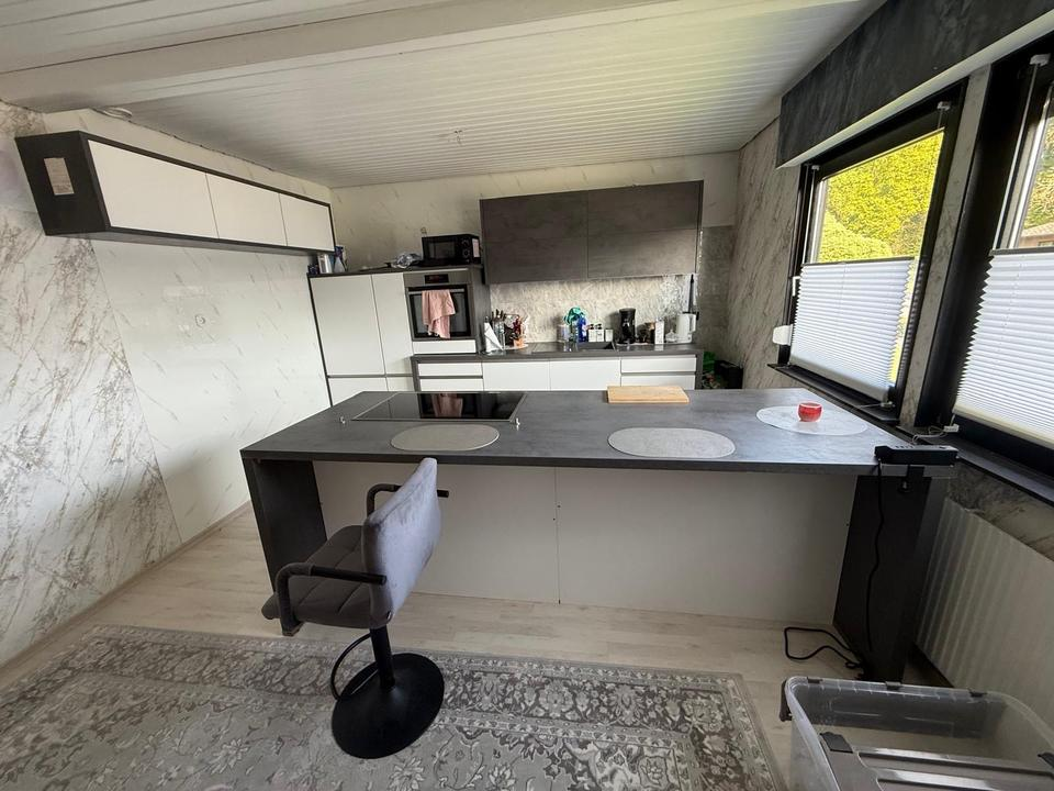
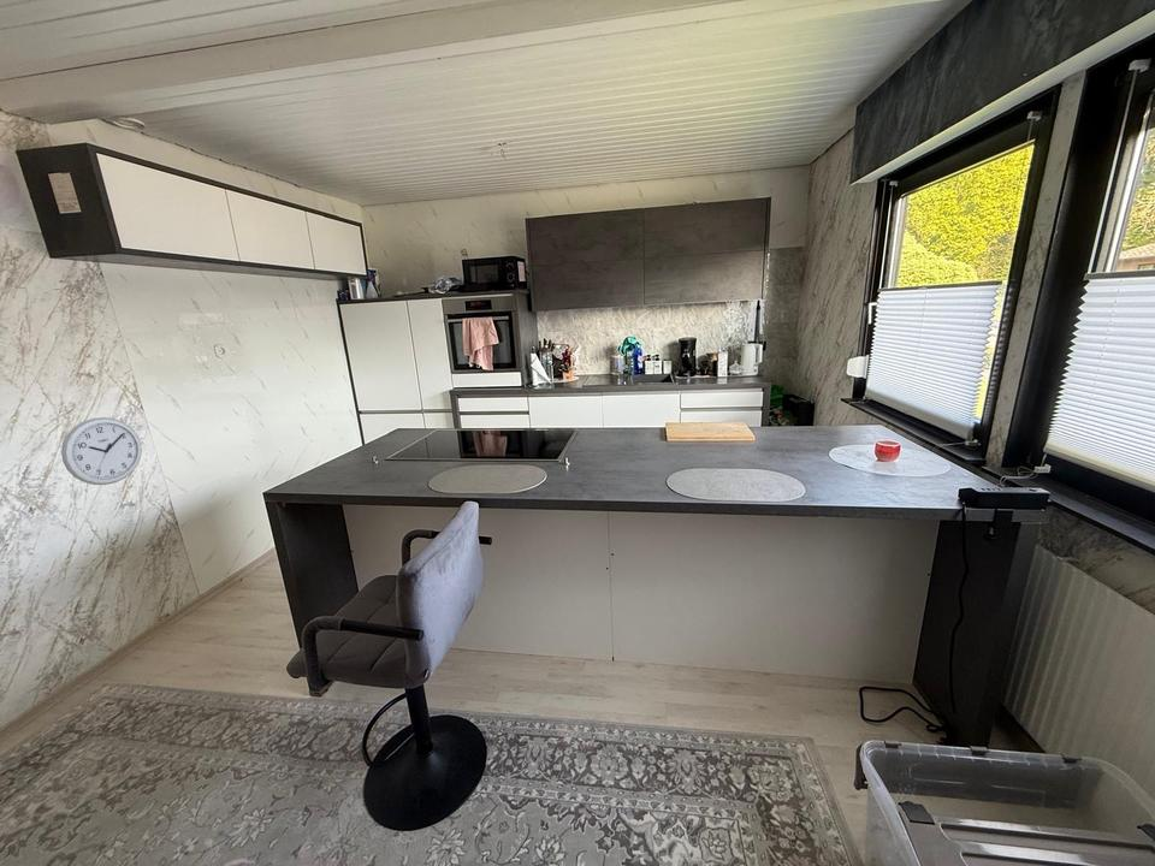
+ wall clock (105, 451)
